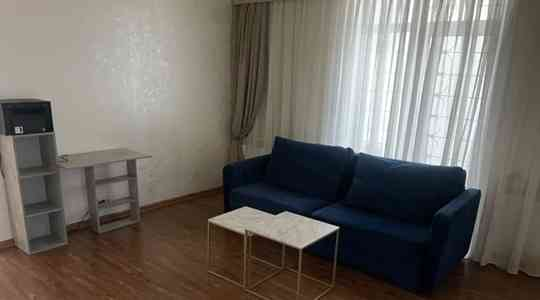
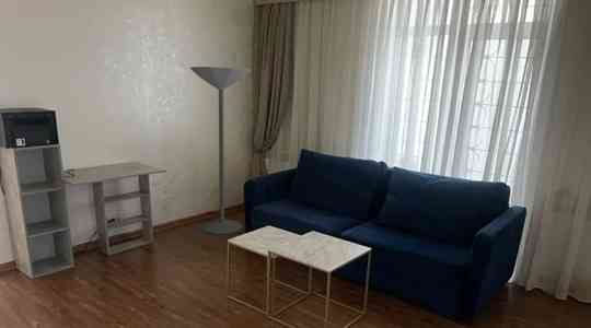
+ floor lamp (221, 150)
